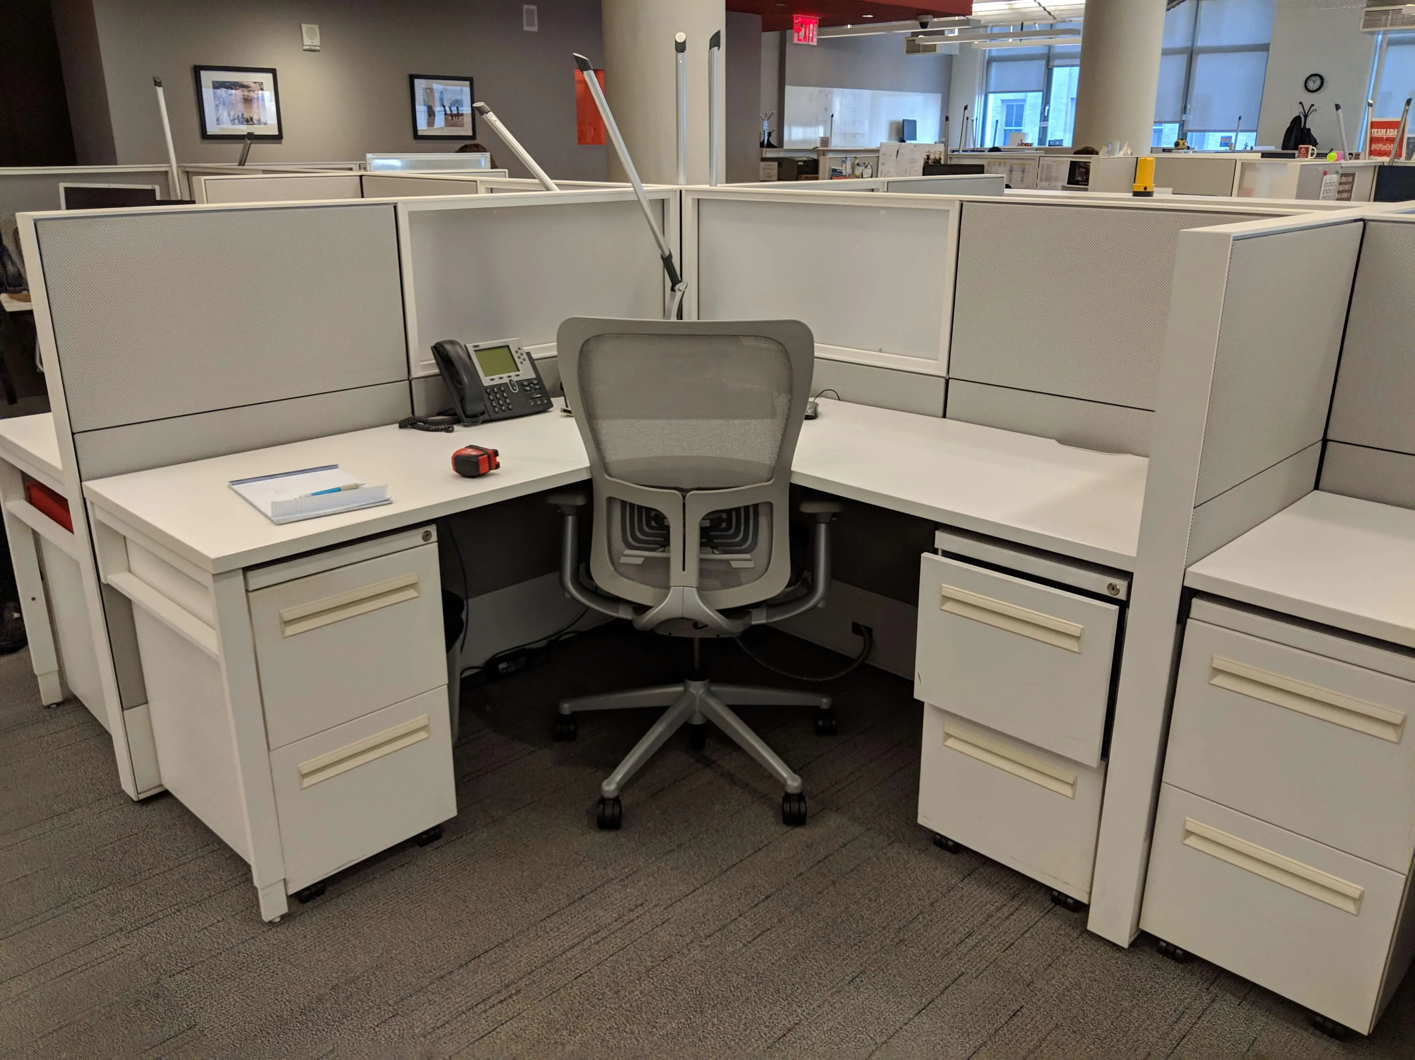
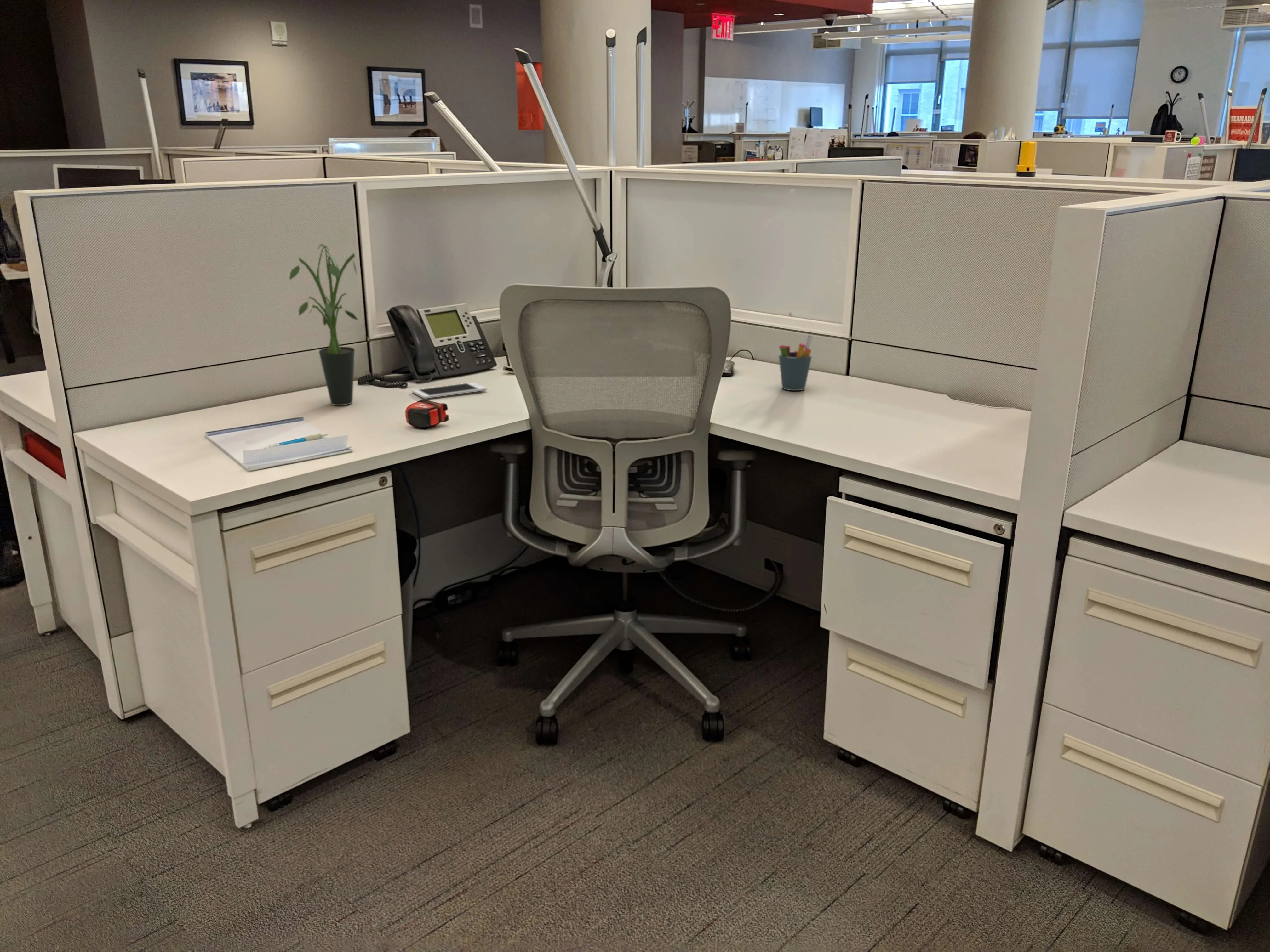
+ pen holder (795, 362)
+ potted plant (329, 327)
+ cell phone (449, 390)
